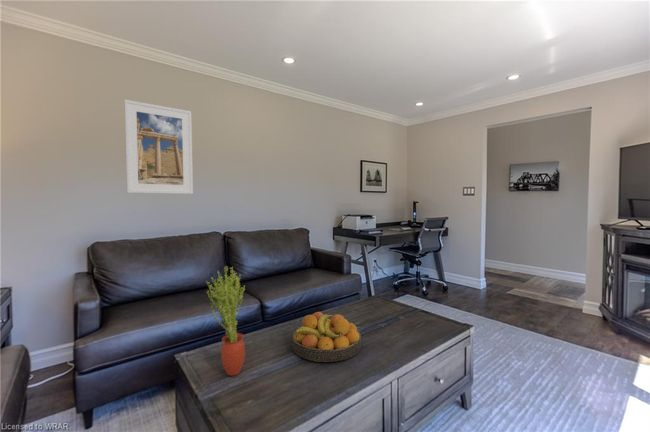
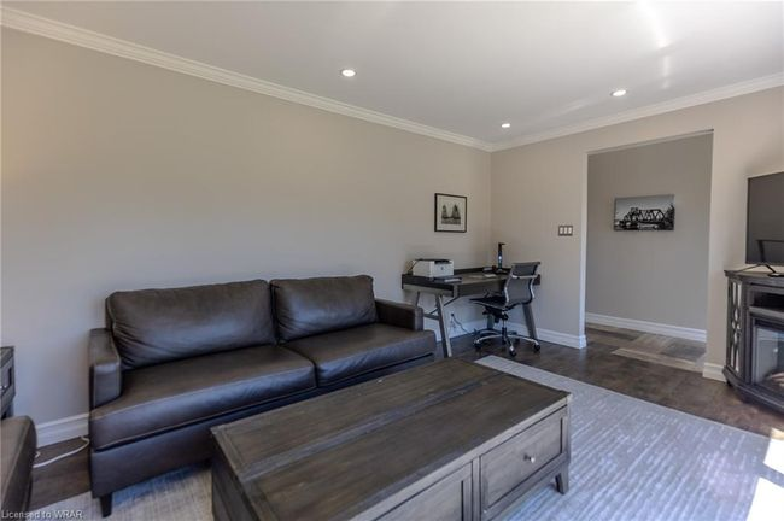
- potted plant (225, 320)
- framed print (160, 149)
- fruit bowl (326, 330)
